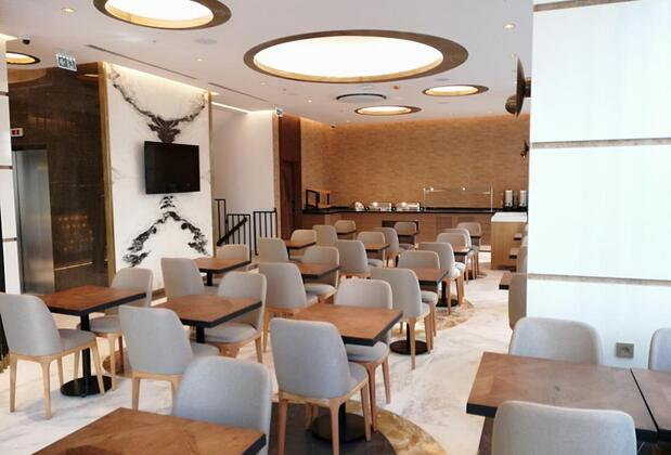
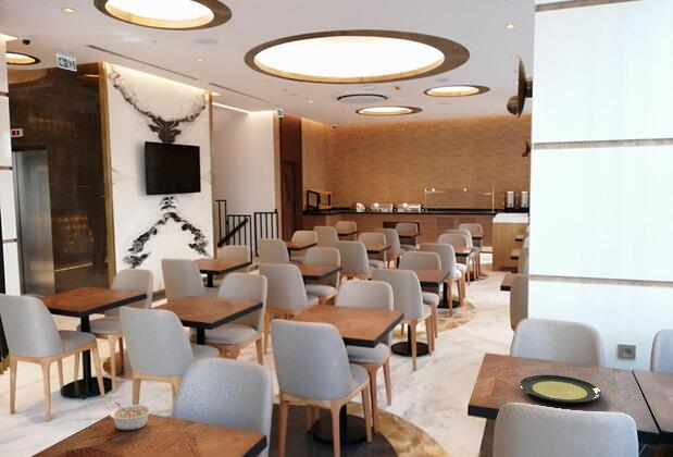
+ plate (559, 390)
+ legume (129, 417)
